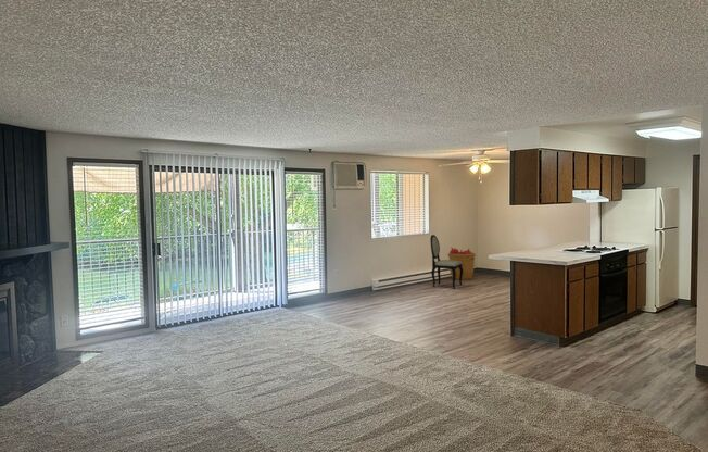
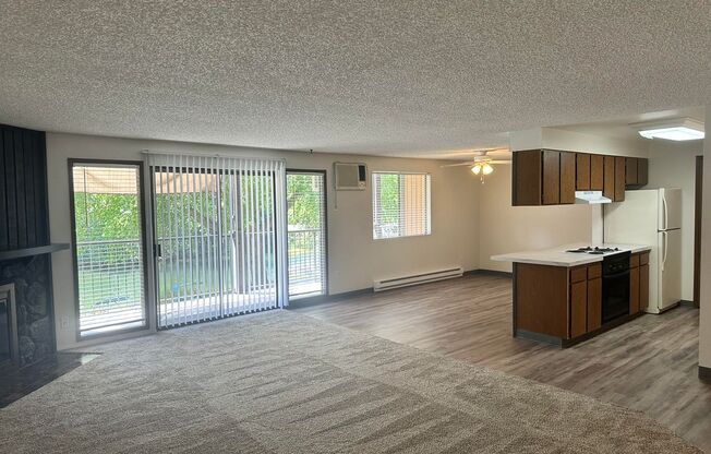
- trash can (462, 262)
- dining chair (445, 260)
